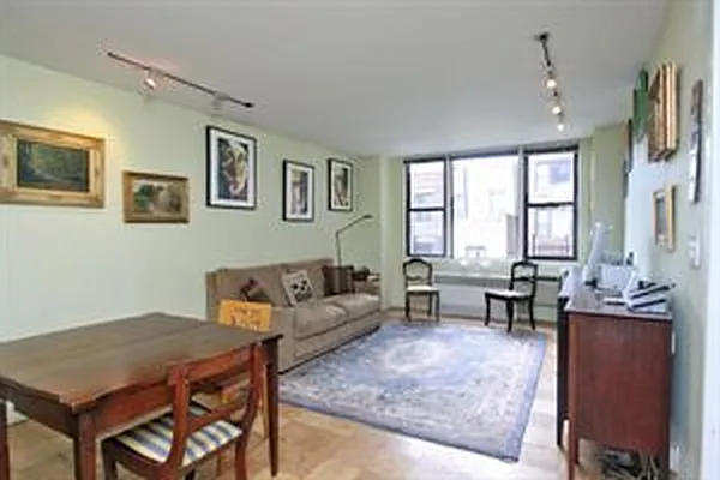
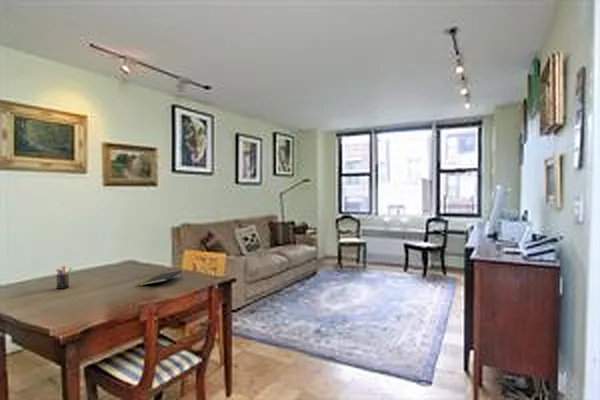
+ notepad (161, 277)
+ pen holder (64, 276)
